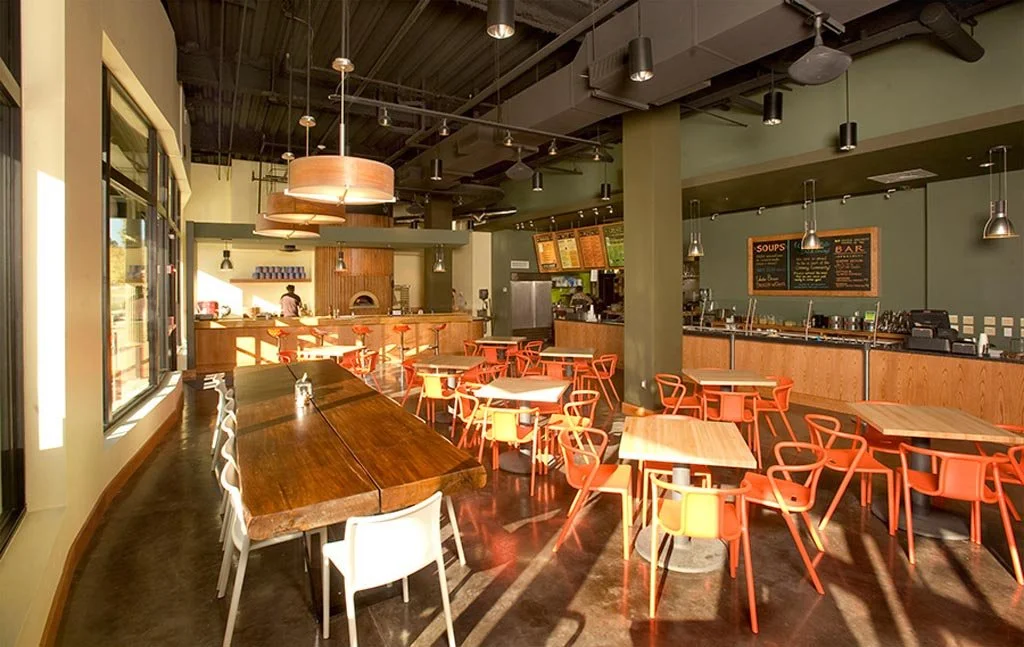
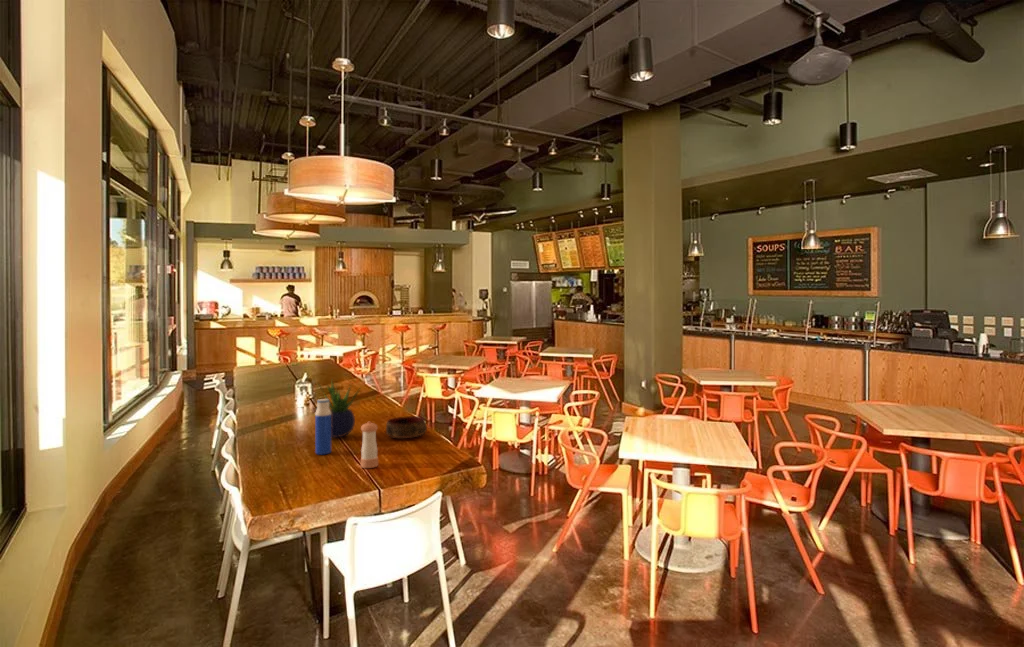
+ pepper shaker (369, 443)
+ bowl (406, 427)
+ potted plant (340, 407)
+ water bottle (323, 426)
